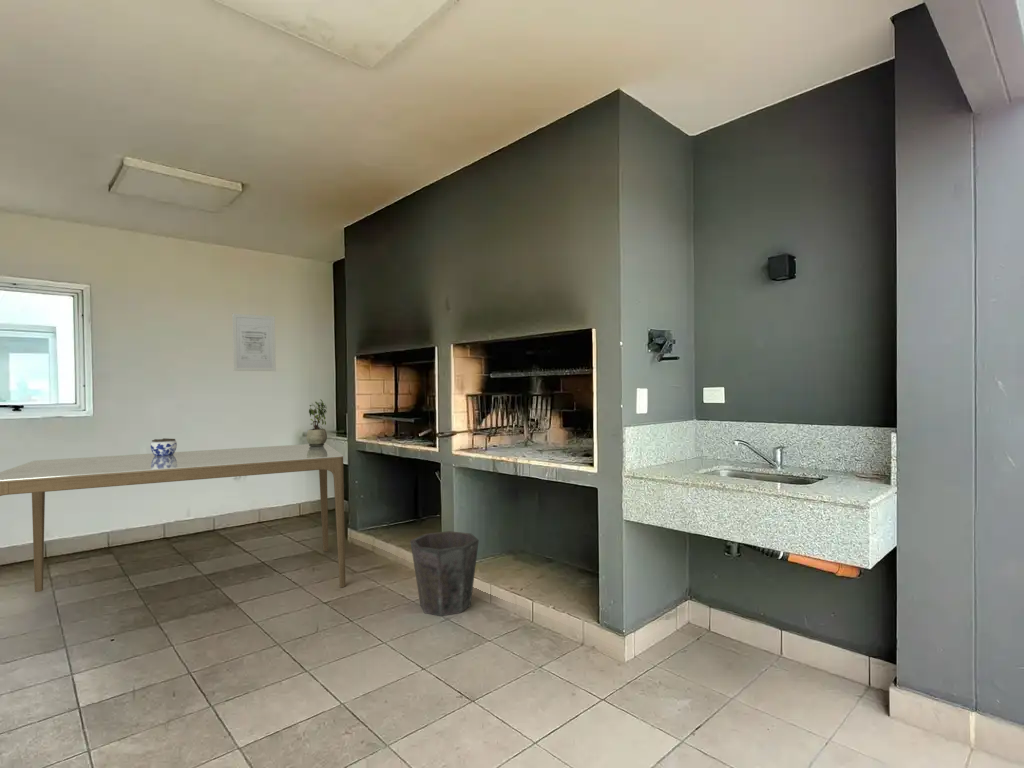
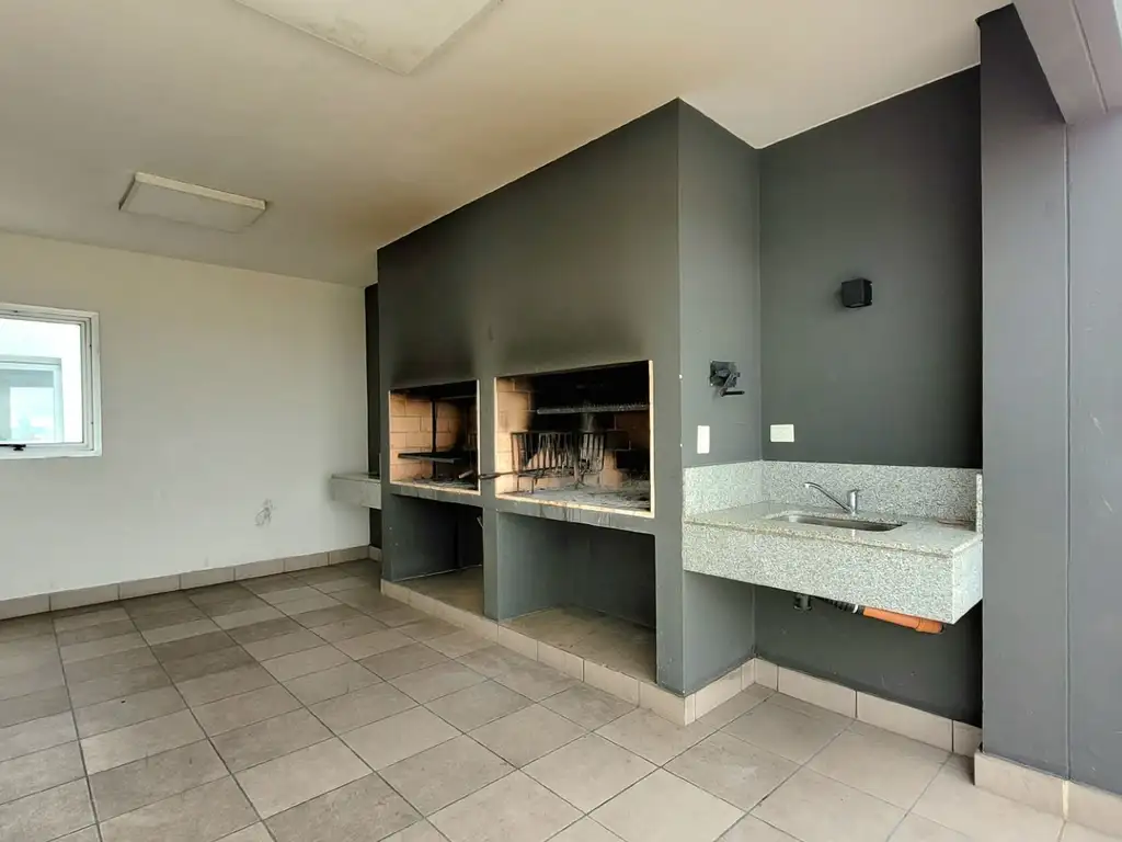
- waste bin (444, 573)
- wall art (254, 343)
- potted plant (317, 422)
- jar (163, 446)
- dining table (186, 480)
